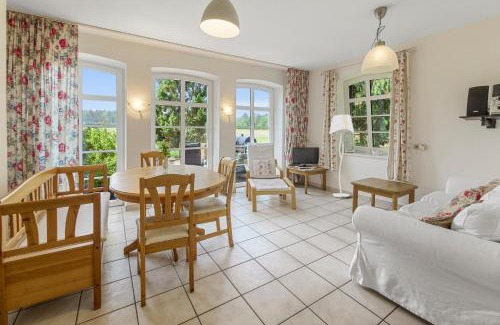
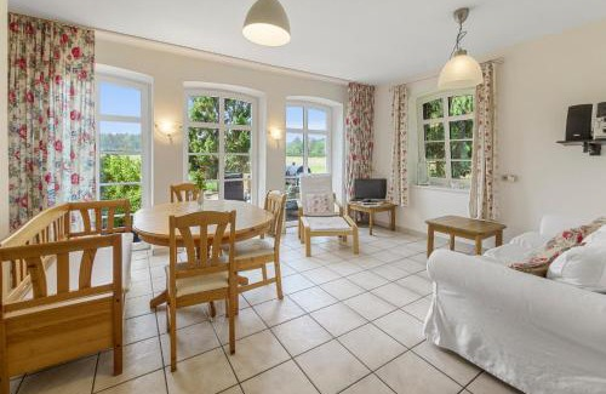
- floor lamp (340, 156)
